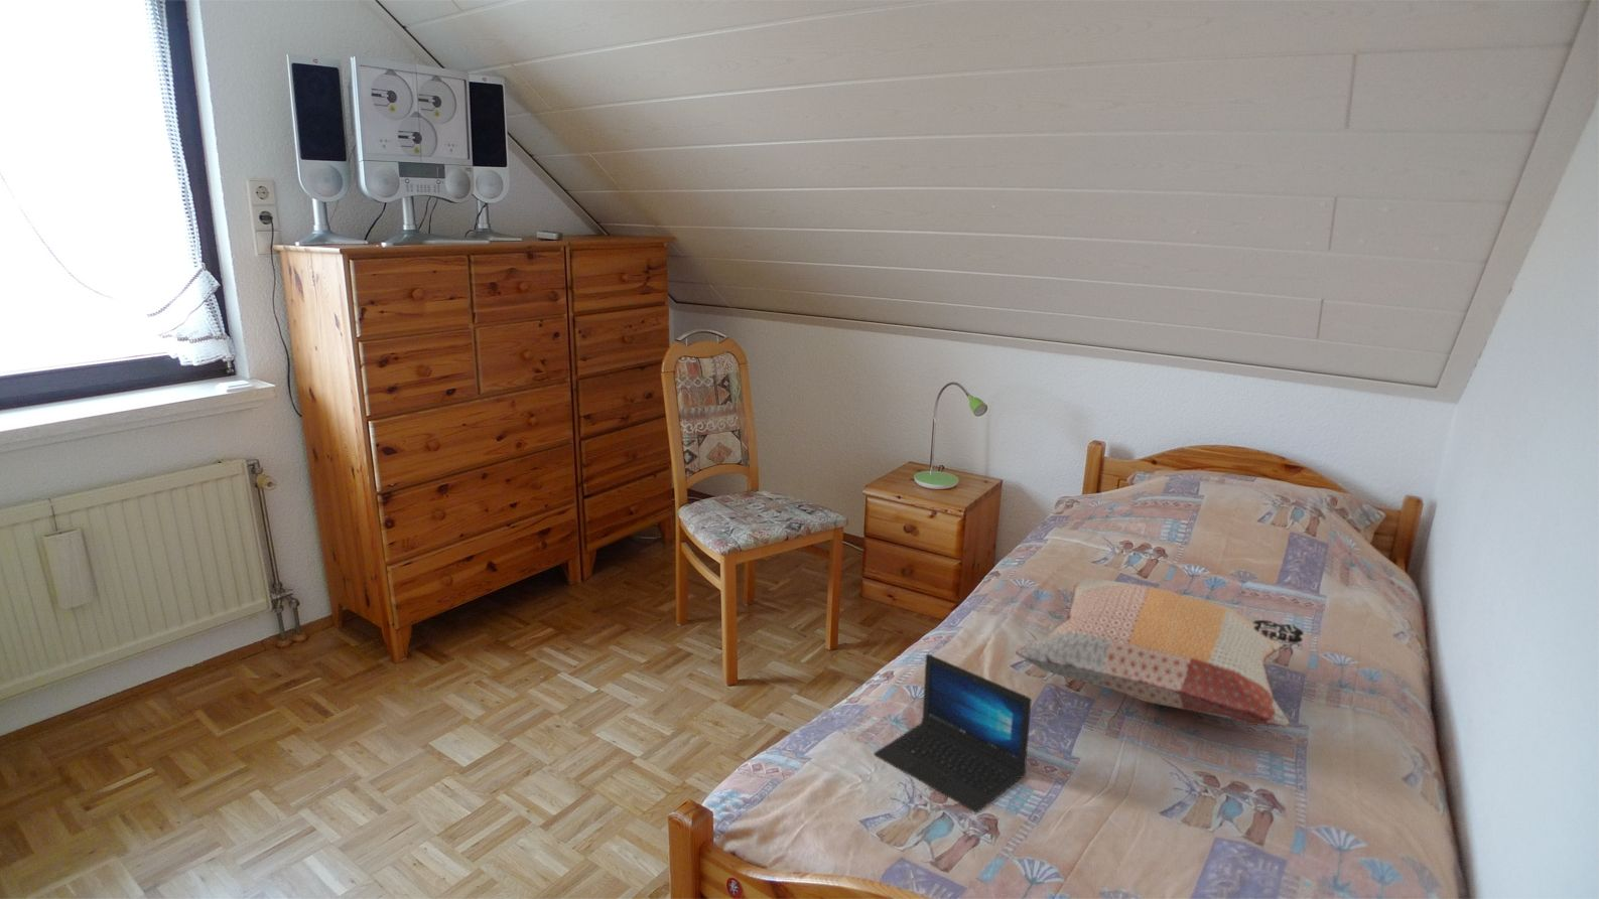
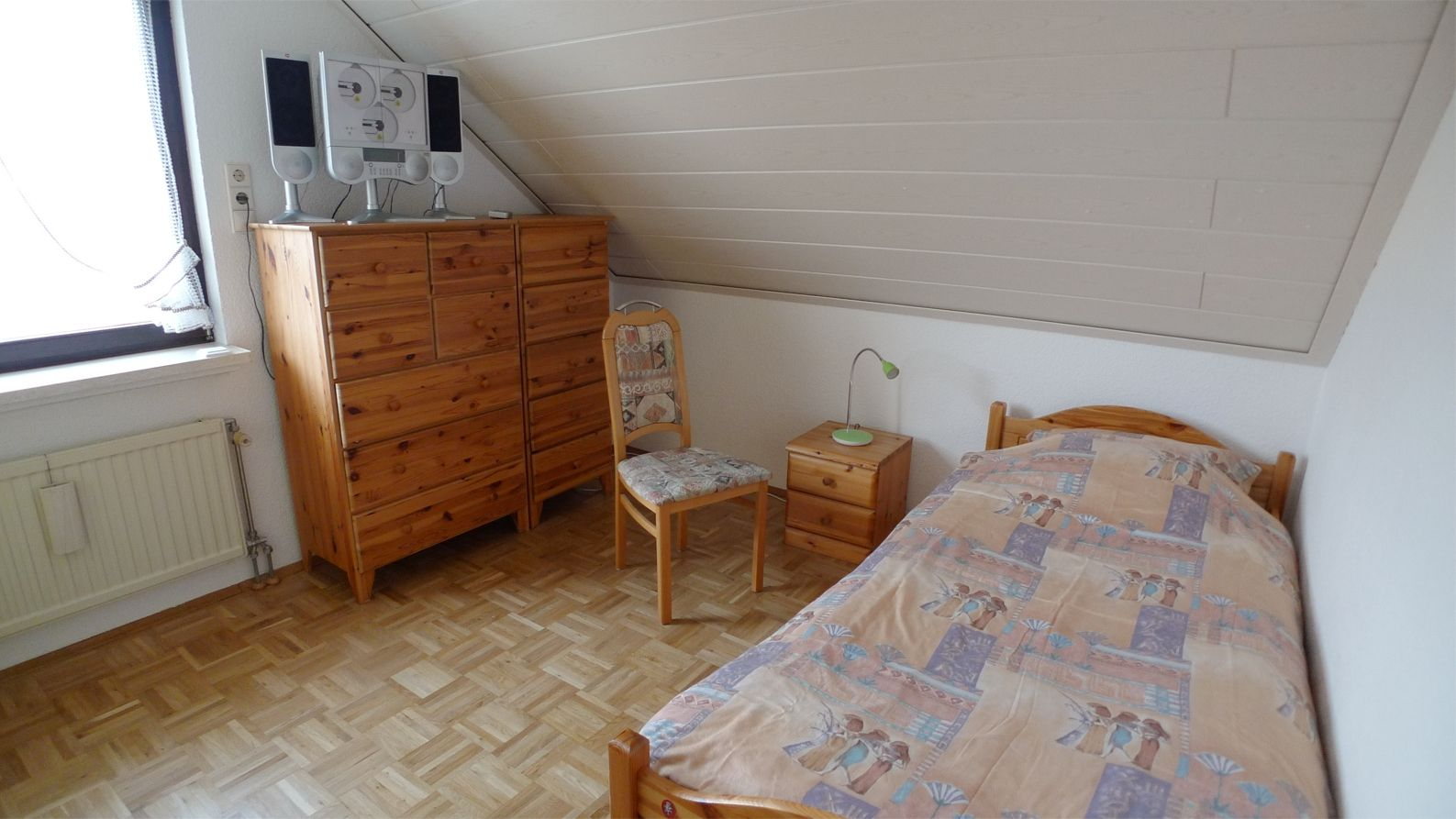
- decorative pillow (1165, 641)
- laptop (950, 727)
